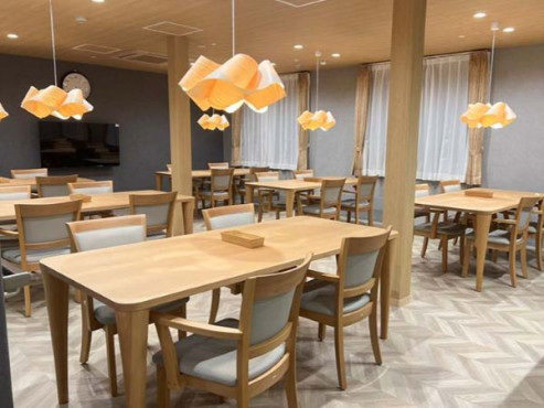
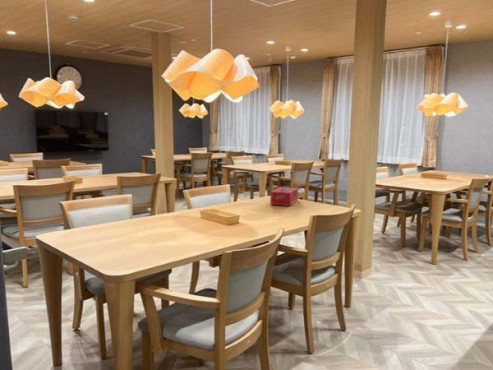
+ tissue box (284, 196)
